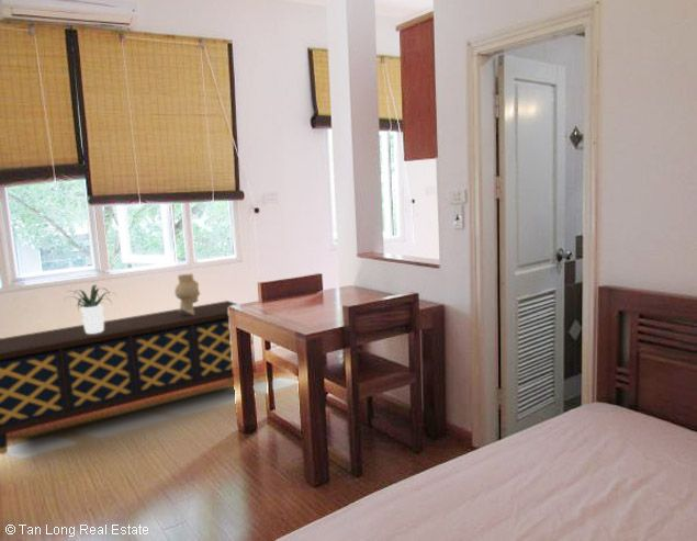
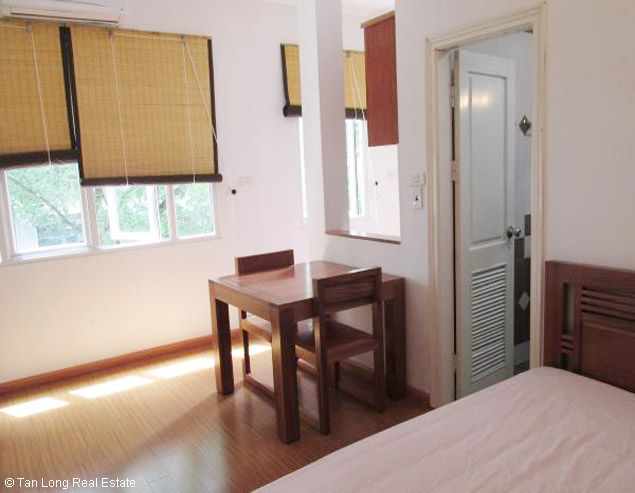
- sideboard (127, 368)
- decorative vase (188, 294)
- potted plant (92, 308)
